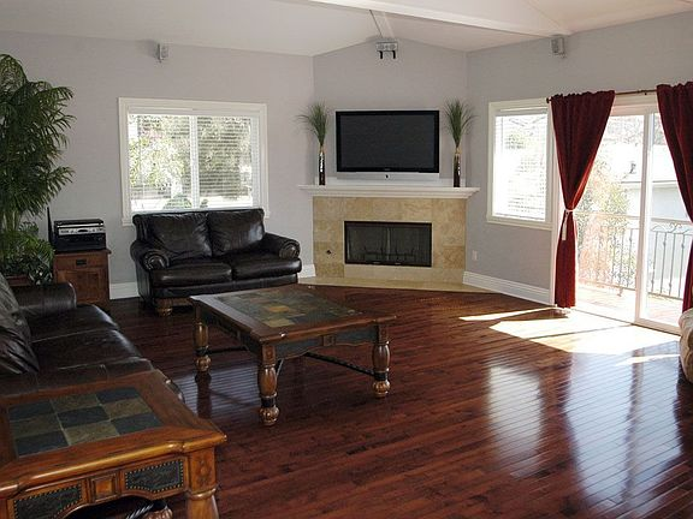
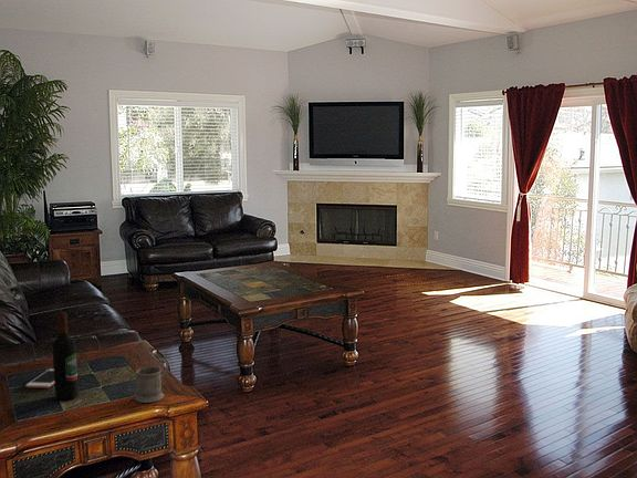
+ cell phone (49, 377)
+ mug (153, 378)
+ wine bottle (64, 354)
